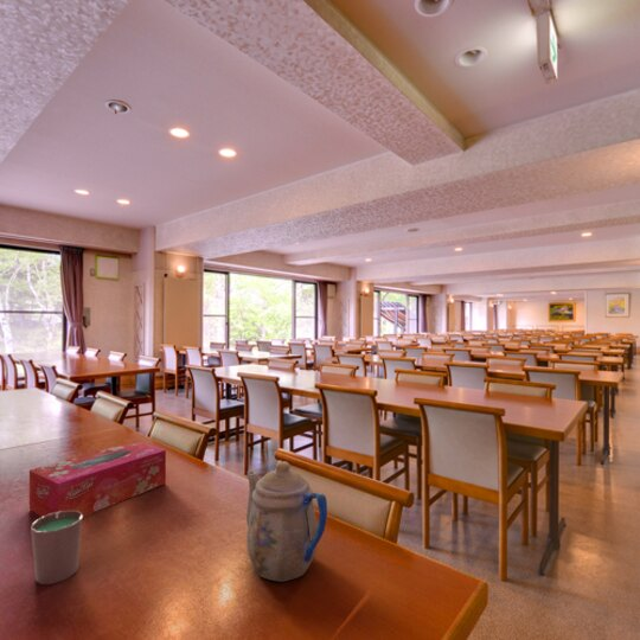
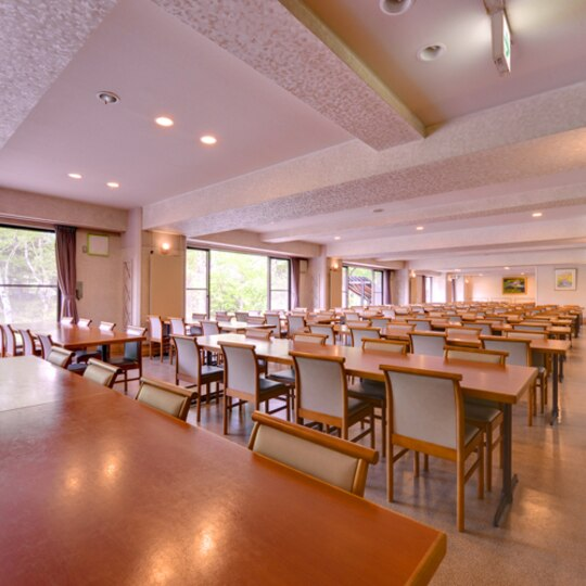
- cup (57, 546)
- teapot (282, 513)
- tissue box (102, 476)
